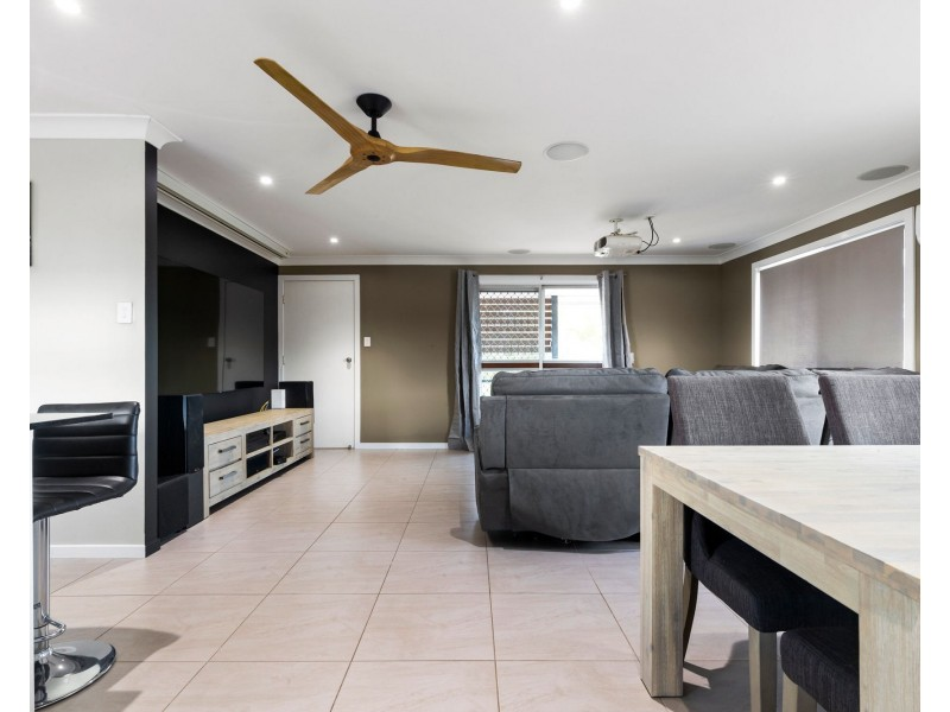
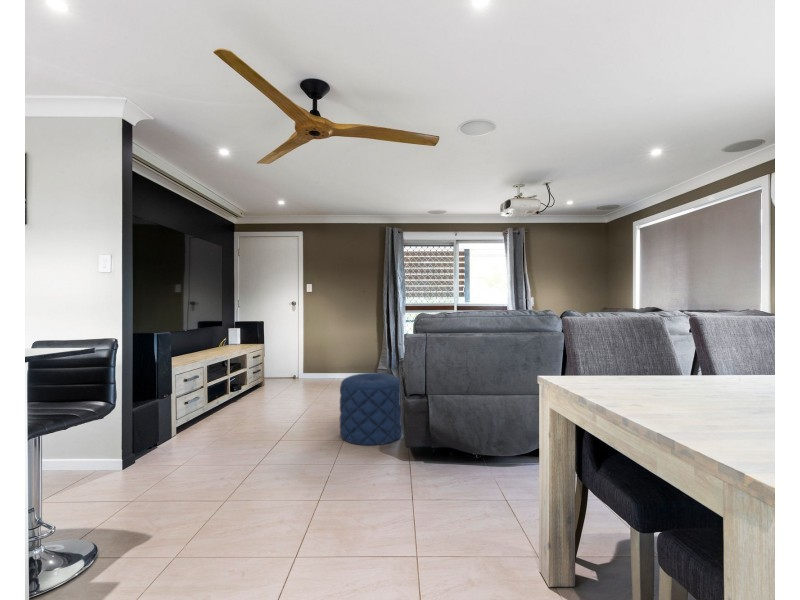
+ pouf (371, 405)
